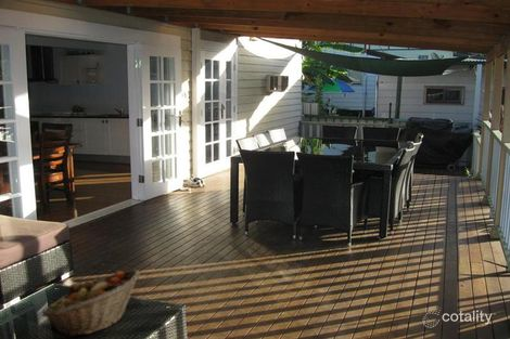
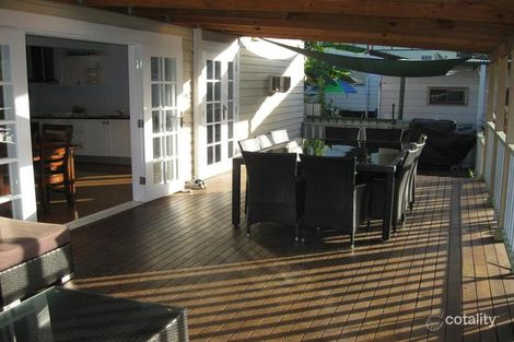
- fruit basket (93, 299)
